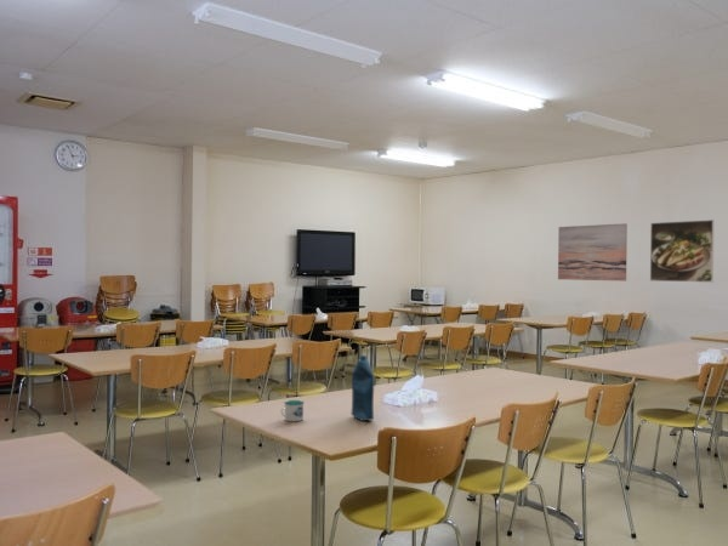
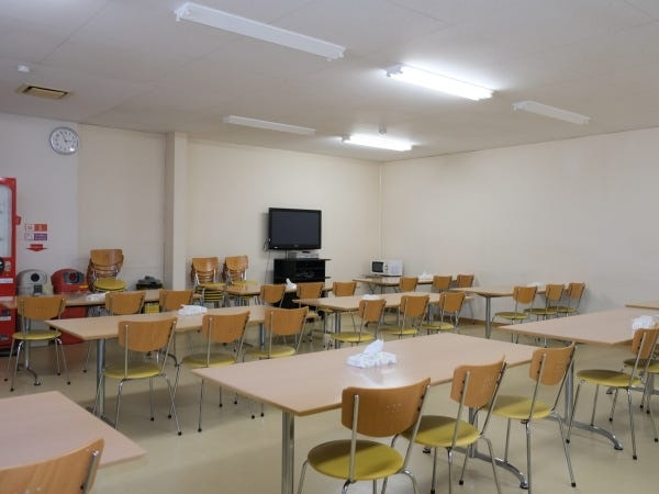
- bottle (362, 387)
- wall art (591, 252)
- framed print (681, 251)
- mug (291, 410)
